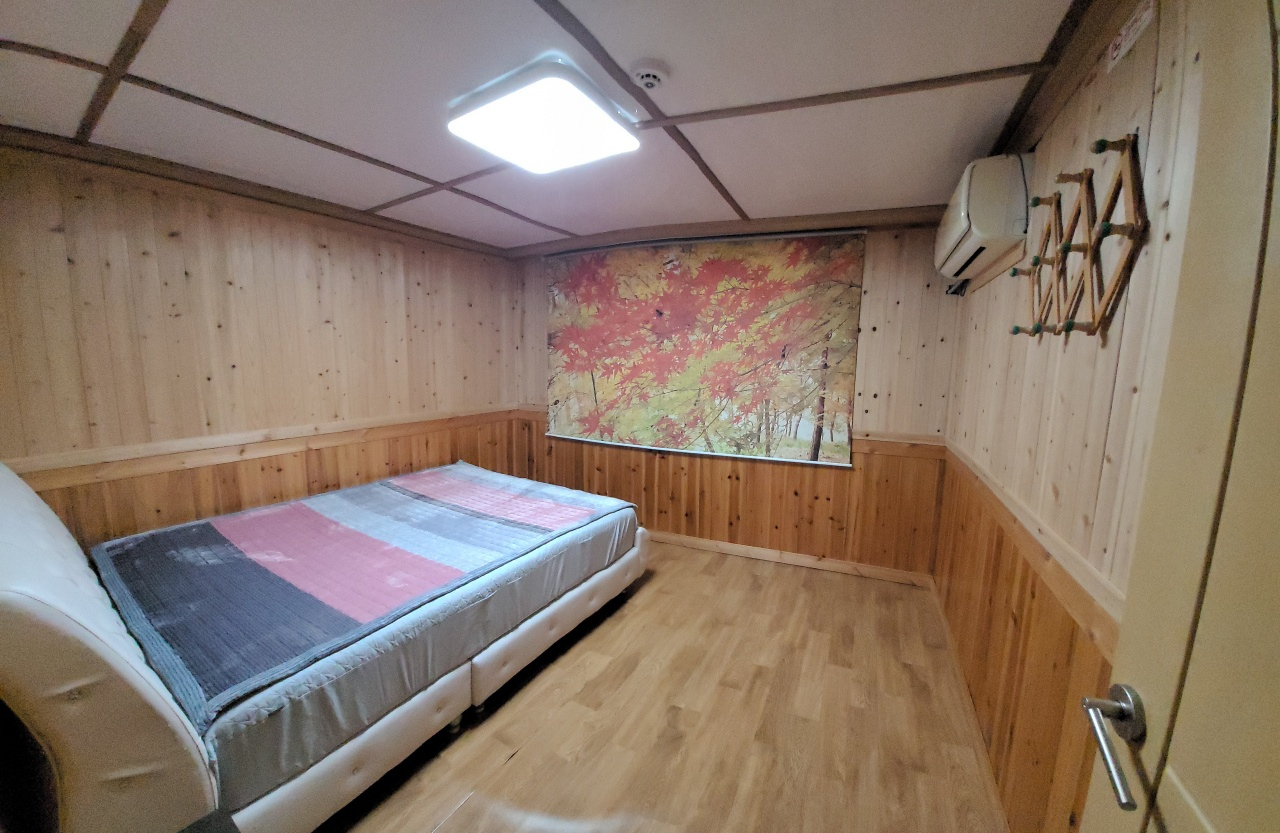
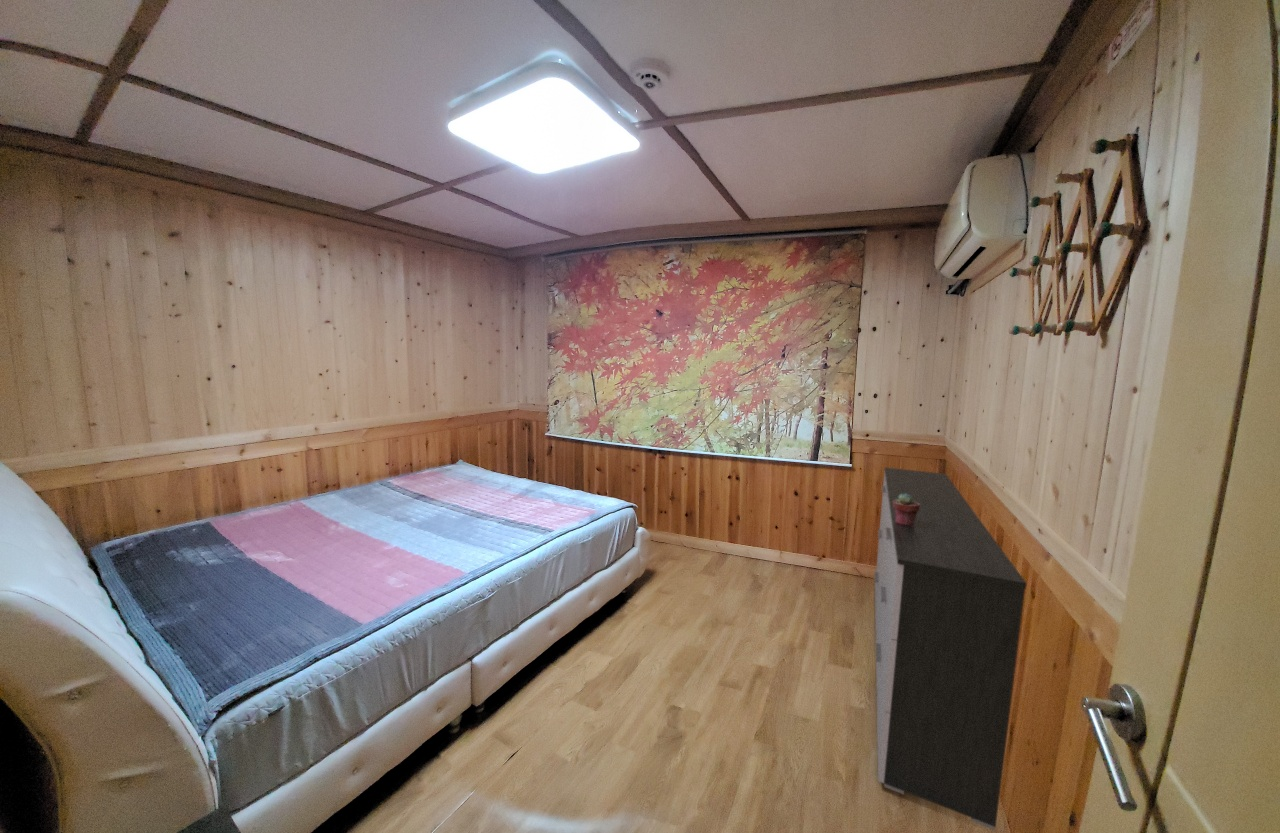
+ dresser (918, 586)
+ potted succulent (905, 508)
